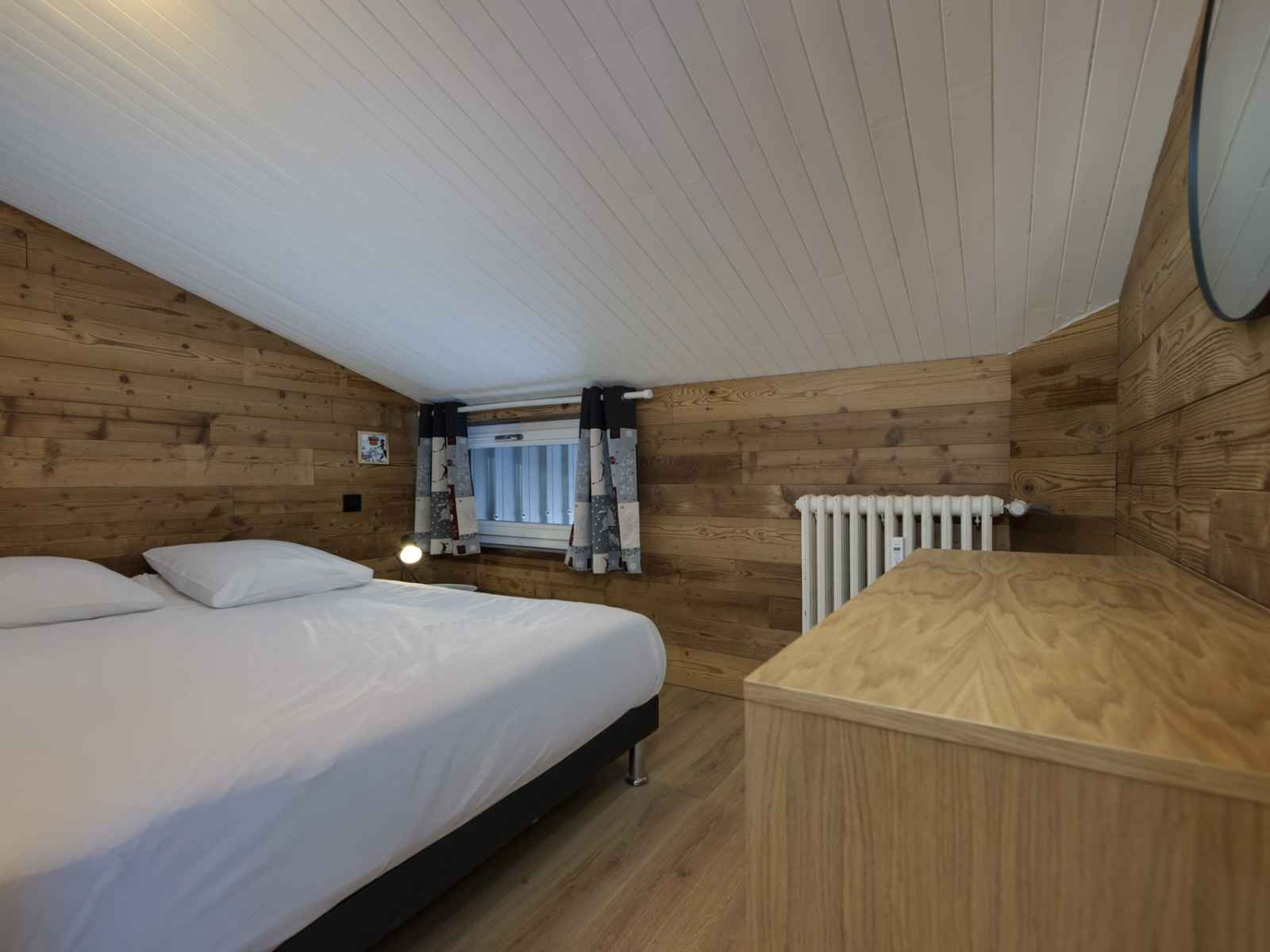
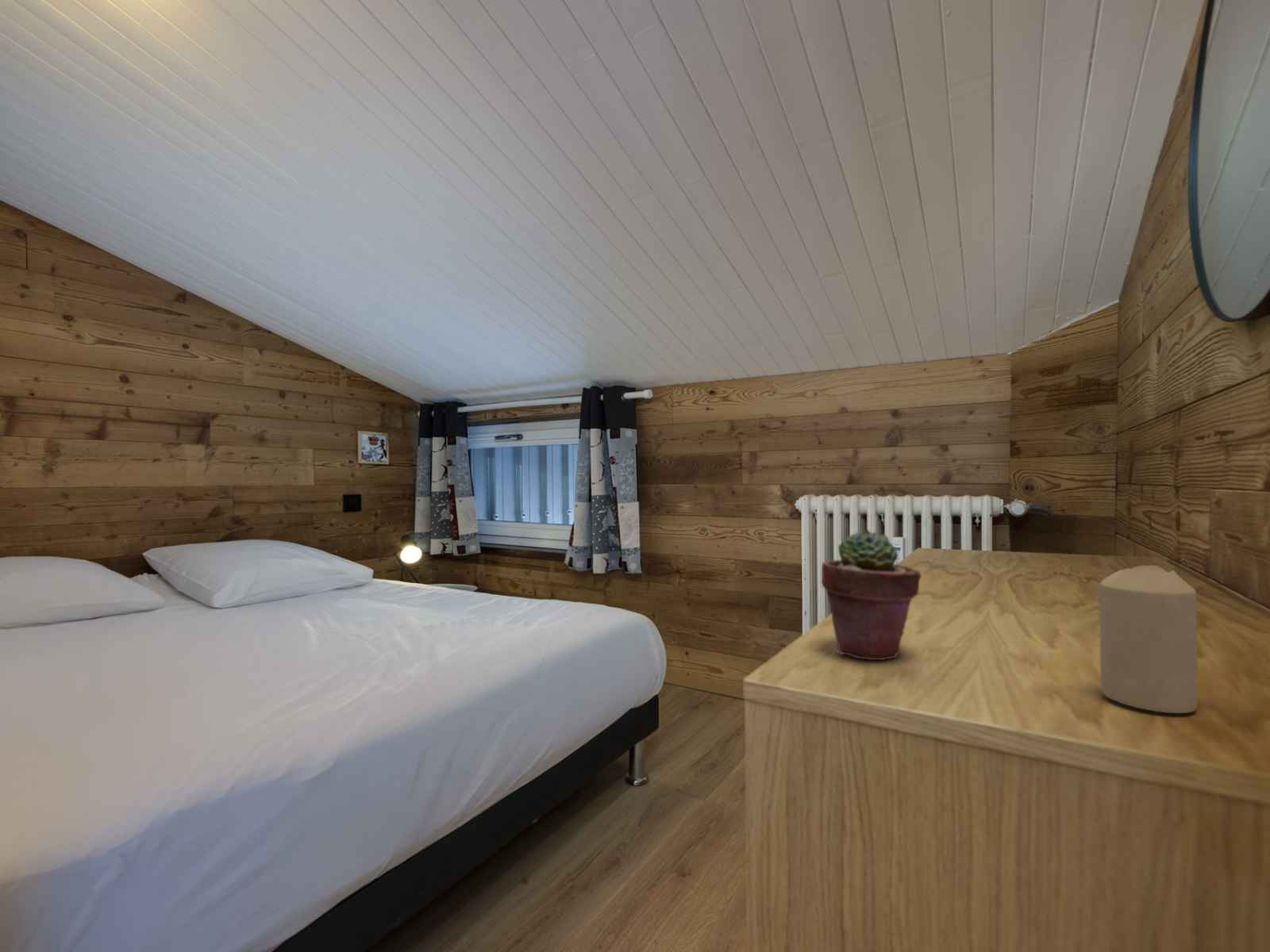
+ candle (1146, 633)
+ potted succulent (868, 590)
